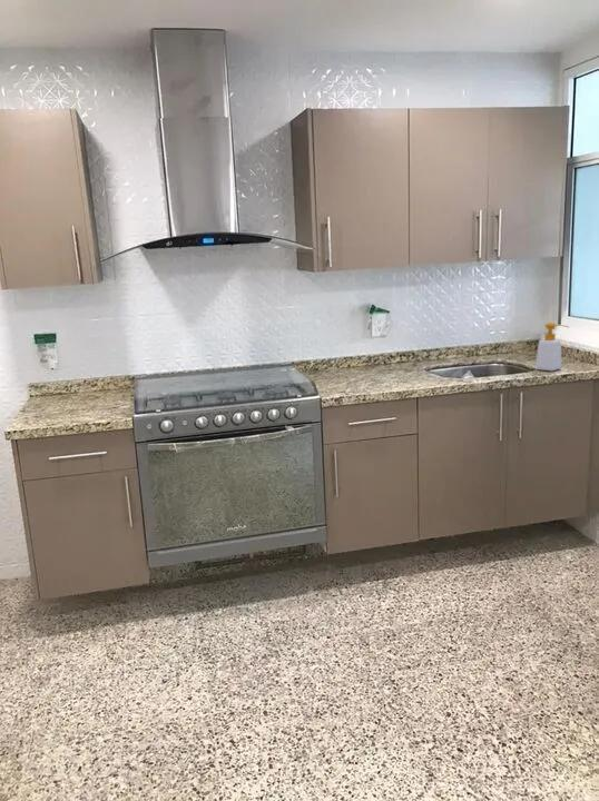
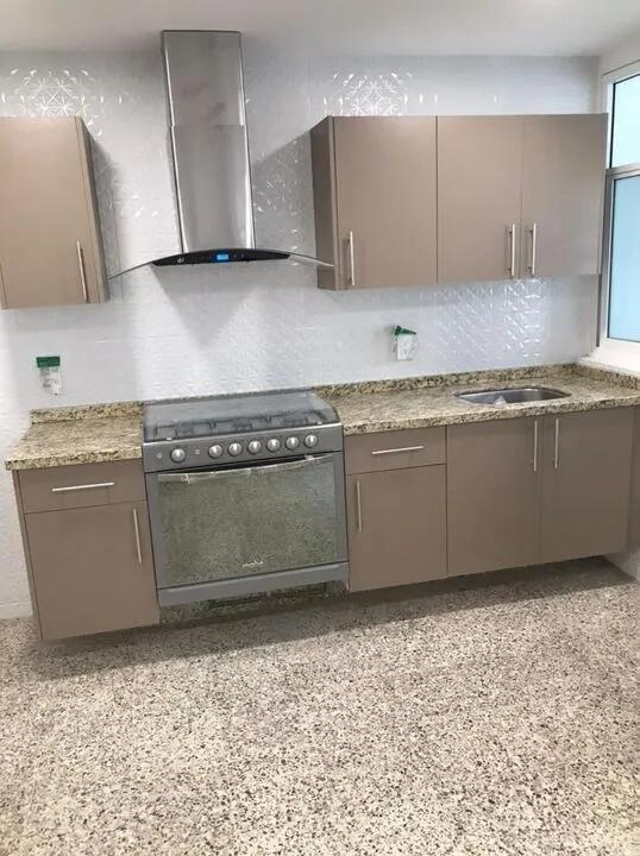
- soap bottle (553, 346)
